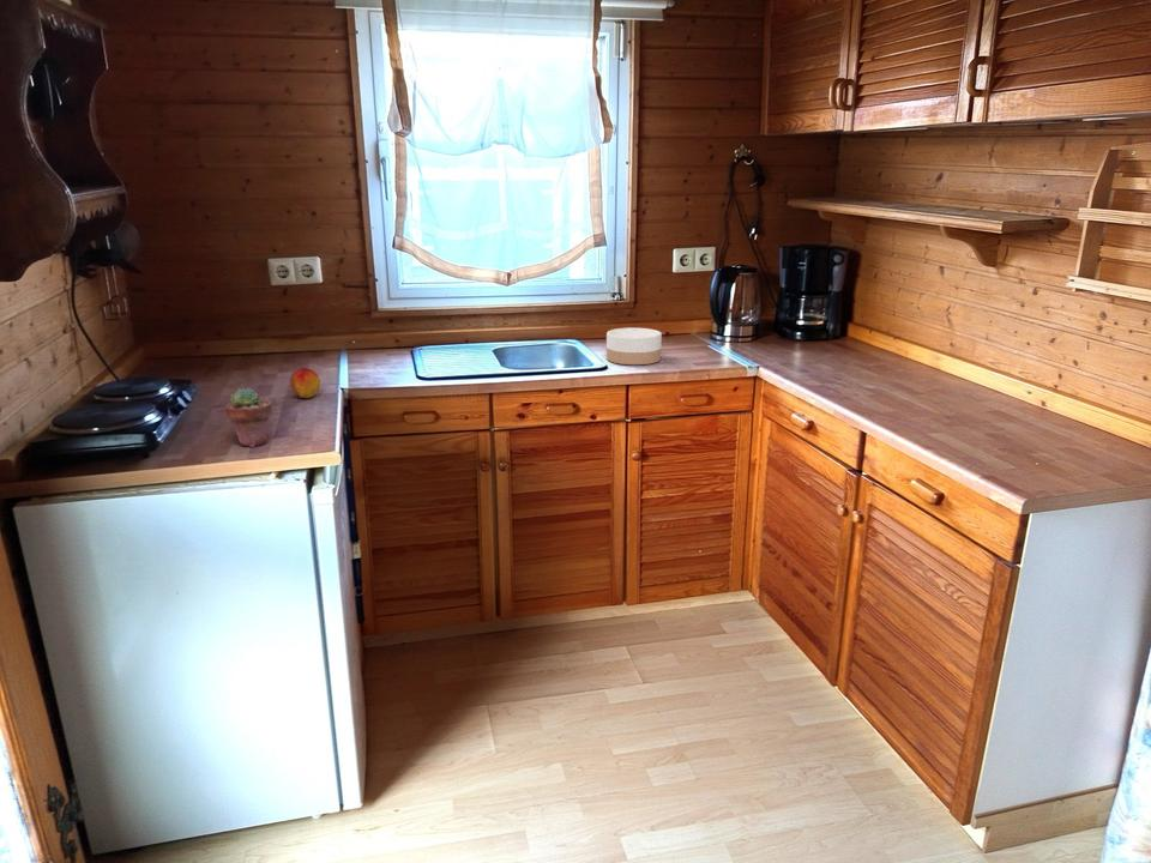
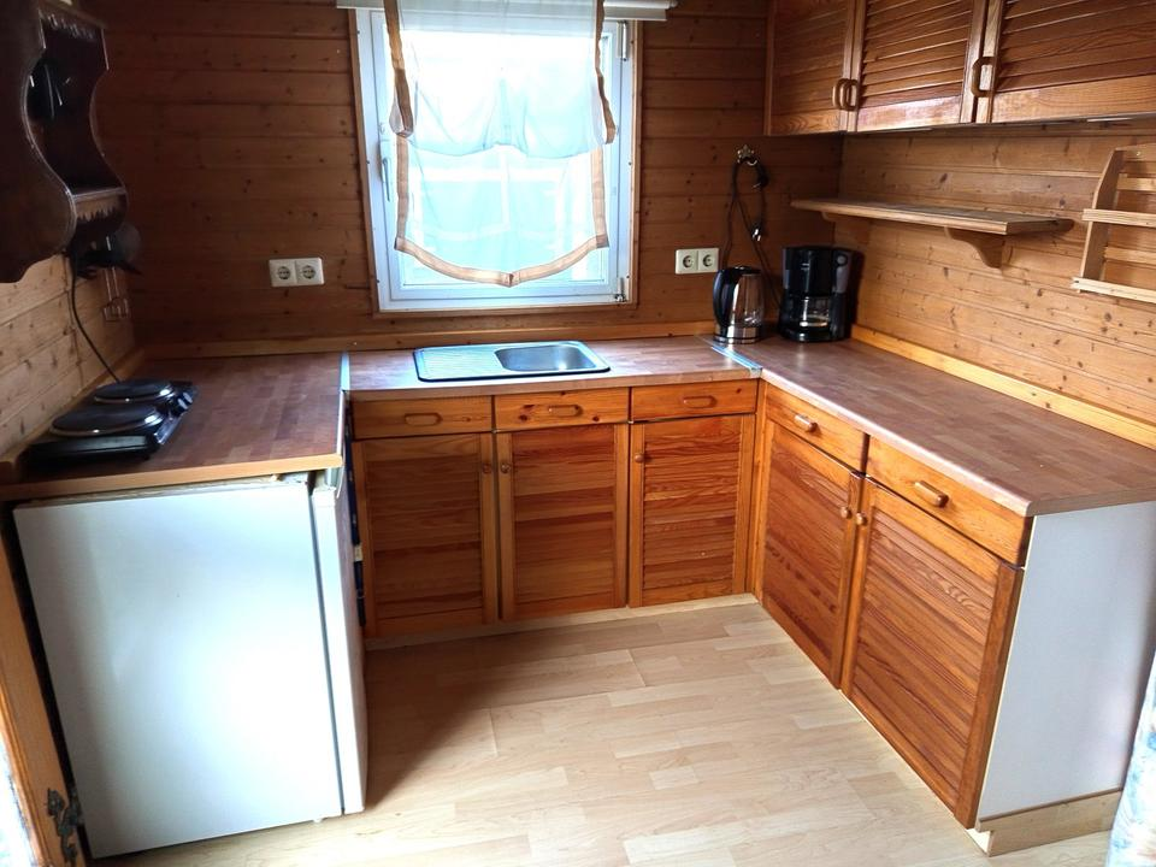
- bowl (633, 345)
- potted succulent (249, 415)
- peach (305, 382)
